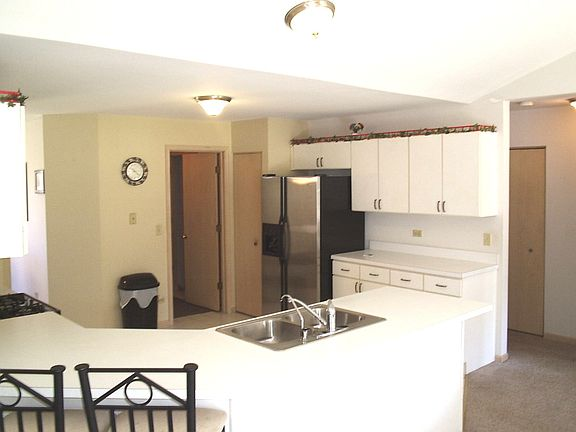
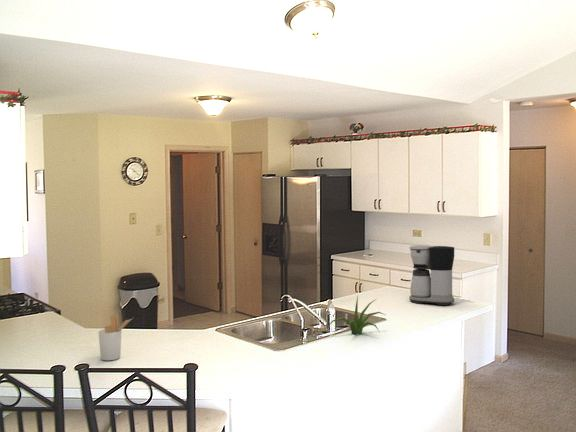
+ plant (362, 314)
+ utensil holder (116, 337)
+ coffee maker (432, 273)
